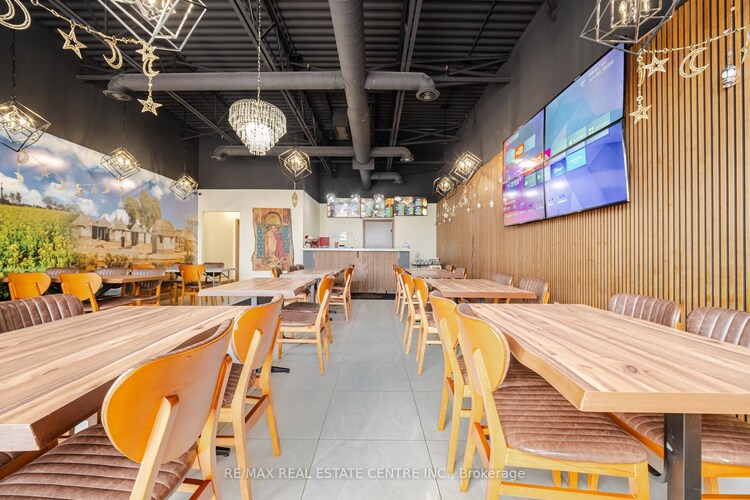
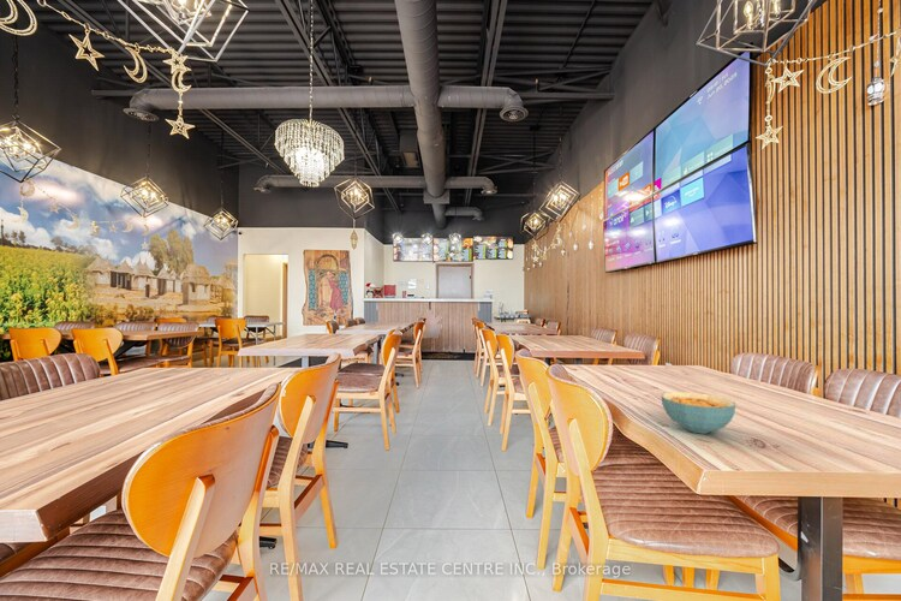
+ cereal bowl (697, 415)
